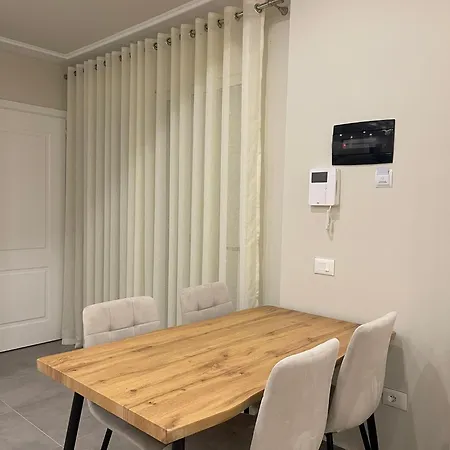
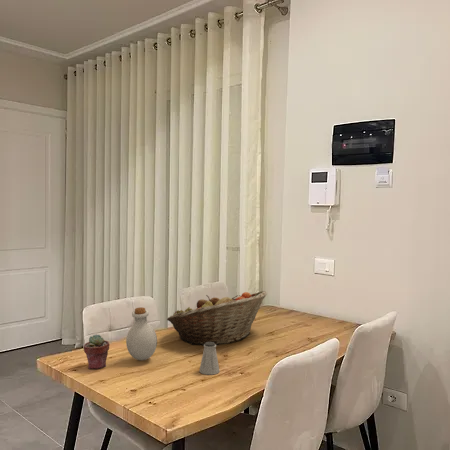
+ bottle (141, 333)
+ potted succulent (96, 350)
+ fruit basket (218, 313)
+ saltshaker (209, 357)
